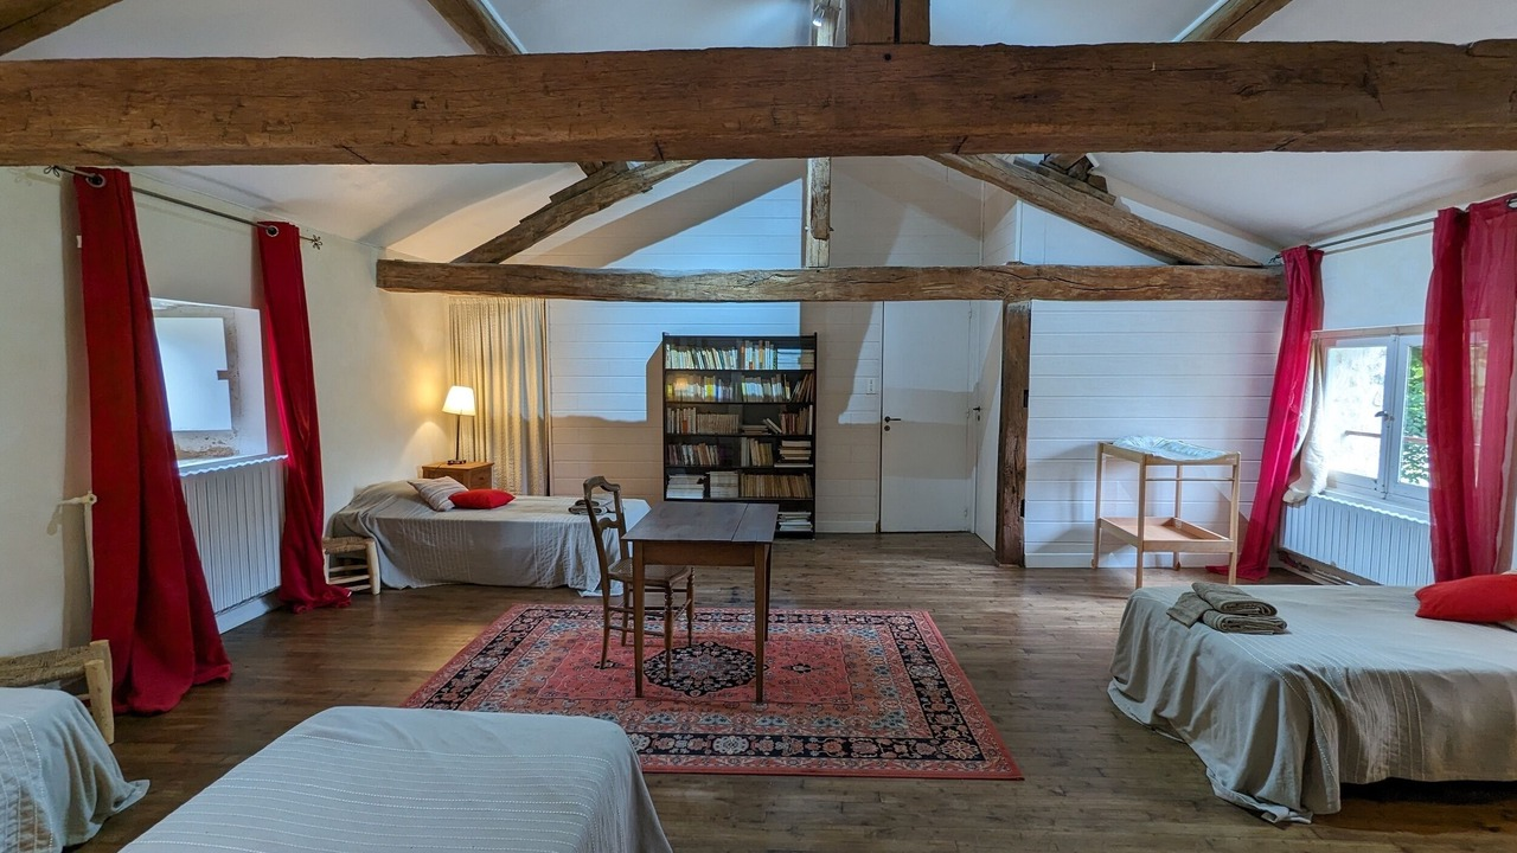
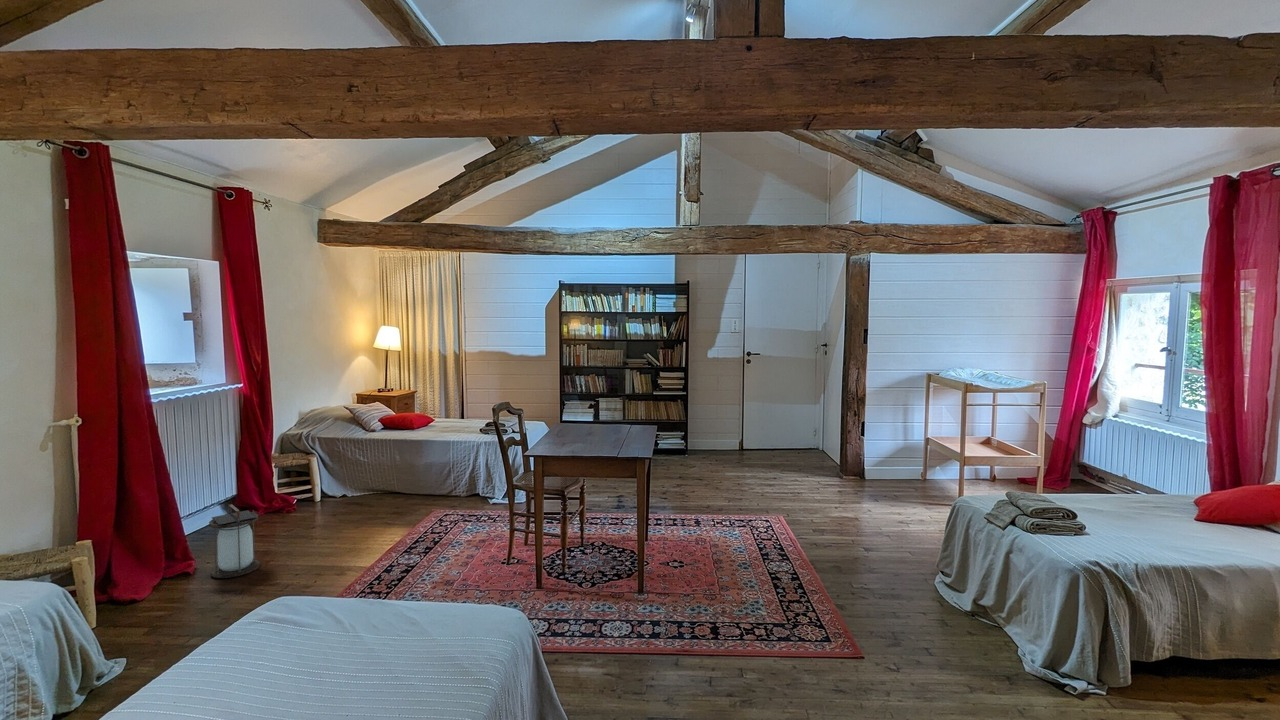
+ lantern (234, 538)
